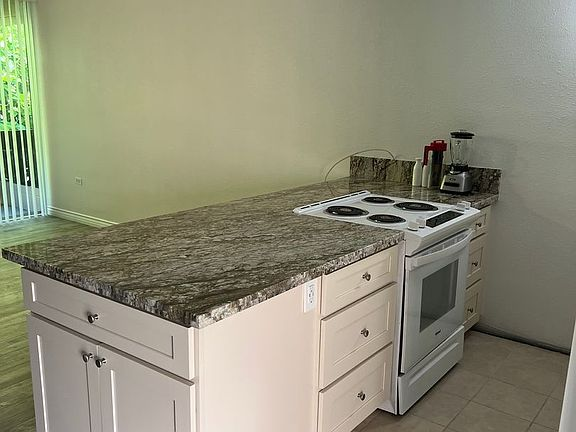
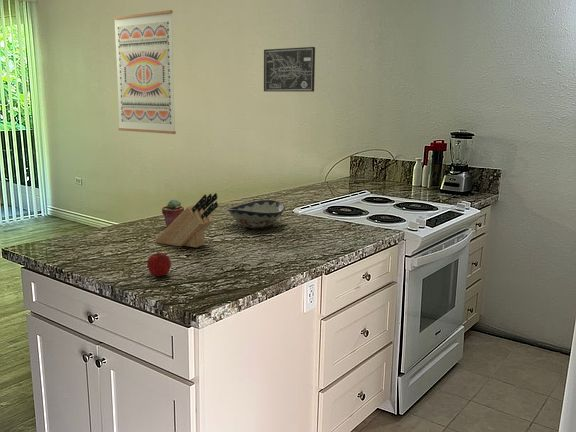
+ wall art (143, 74)
+ decorative bowl (256, 215)
+ potted succulent (173, 213)
+ wall art (288, 70)
+ apple (159, 262)
+ knife block (187, 217)
